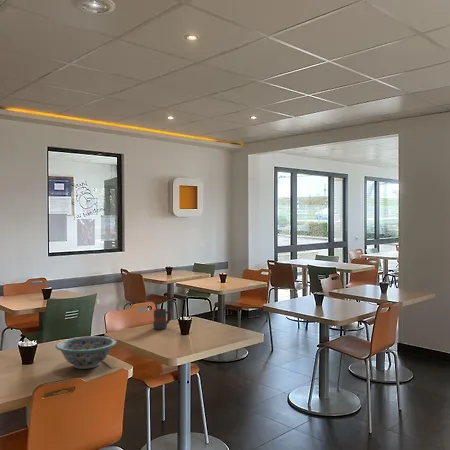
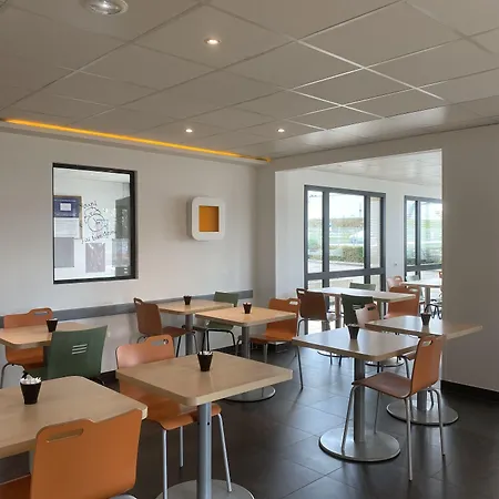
- mug (162, 318)
- decorative bowl (86, 354)
